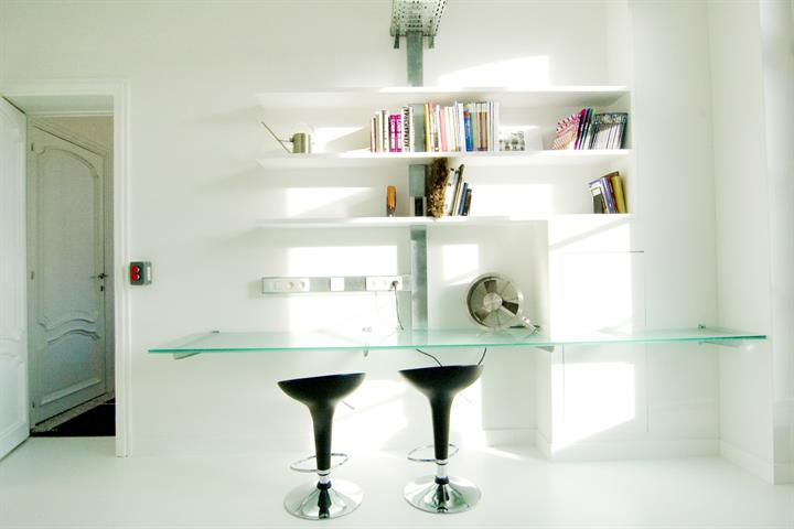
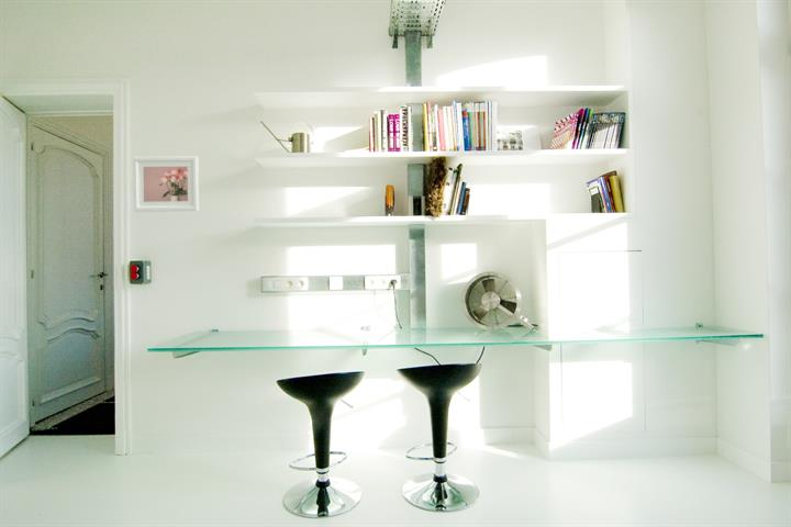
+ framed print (166, 183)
